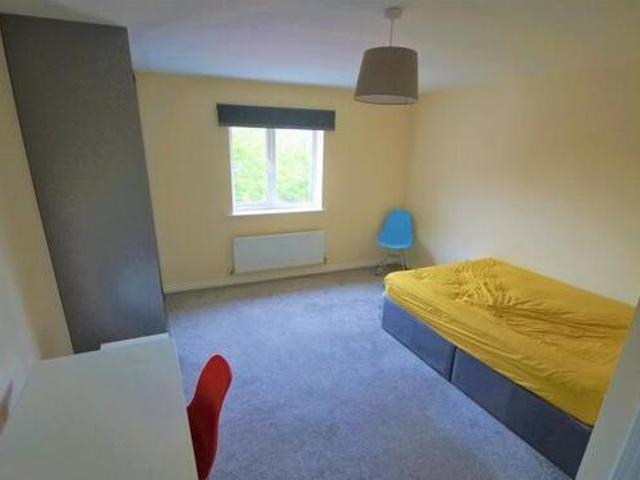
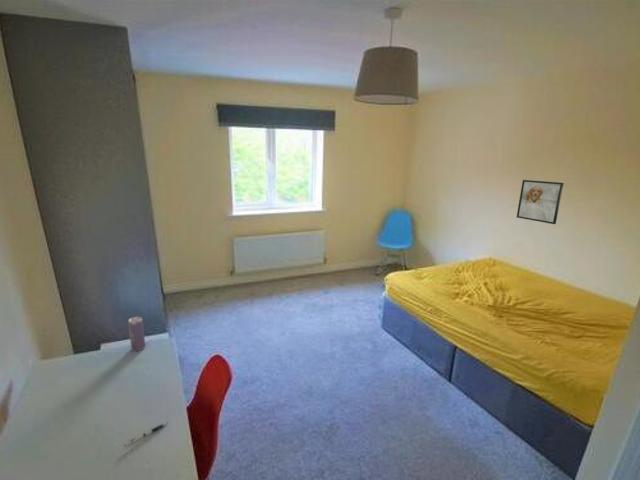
+ pen (147, 433)
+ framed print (538, 201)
+ beverage can (136, 334)
